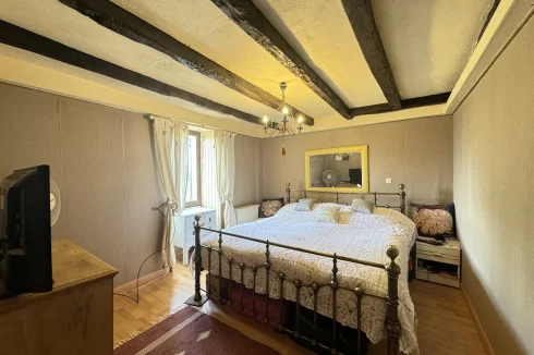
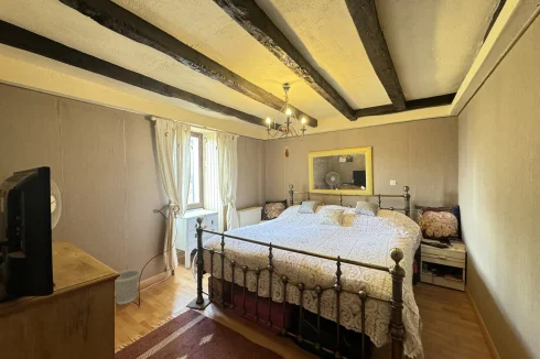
+ wastebasket (126, 286)
